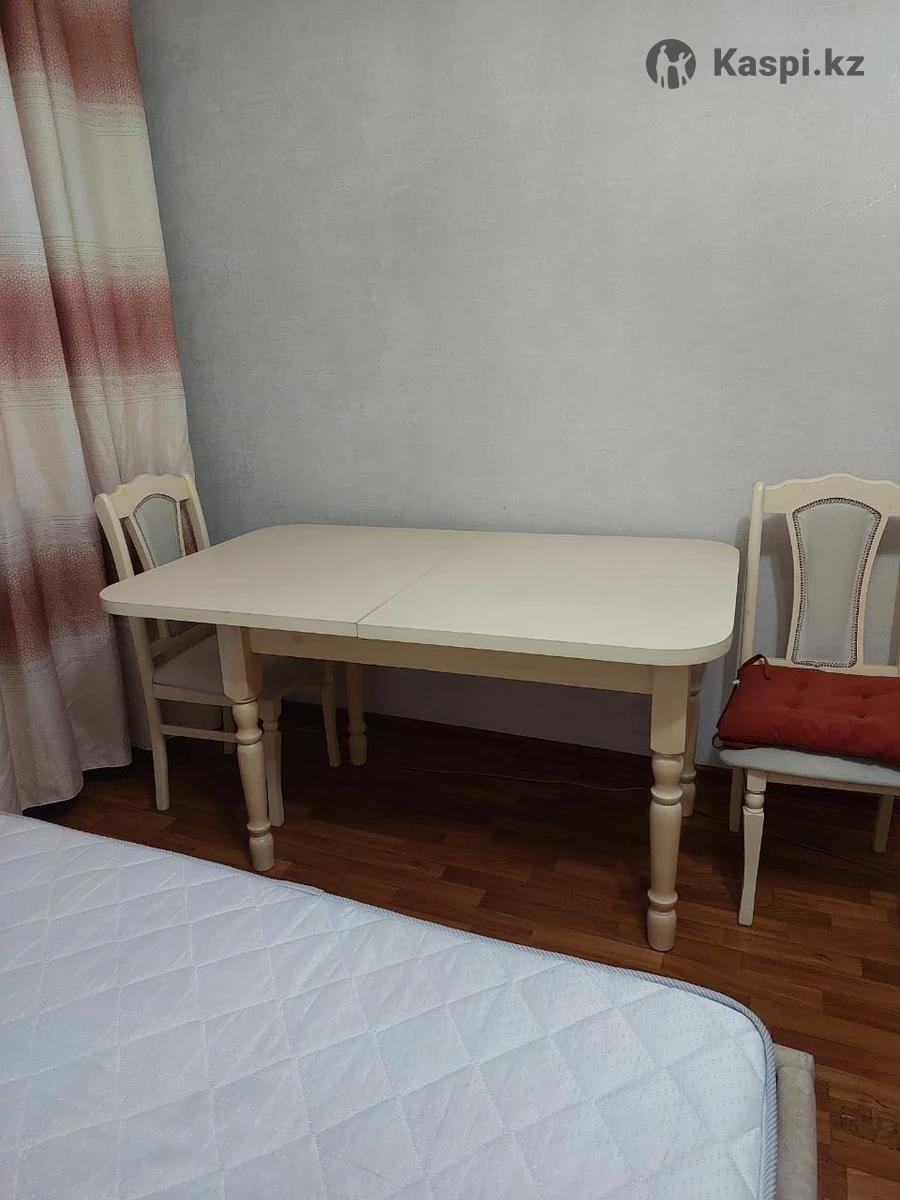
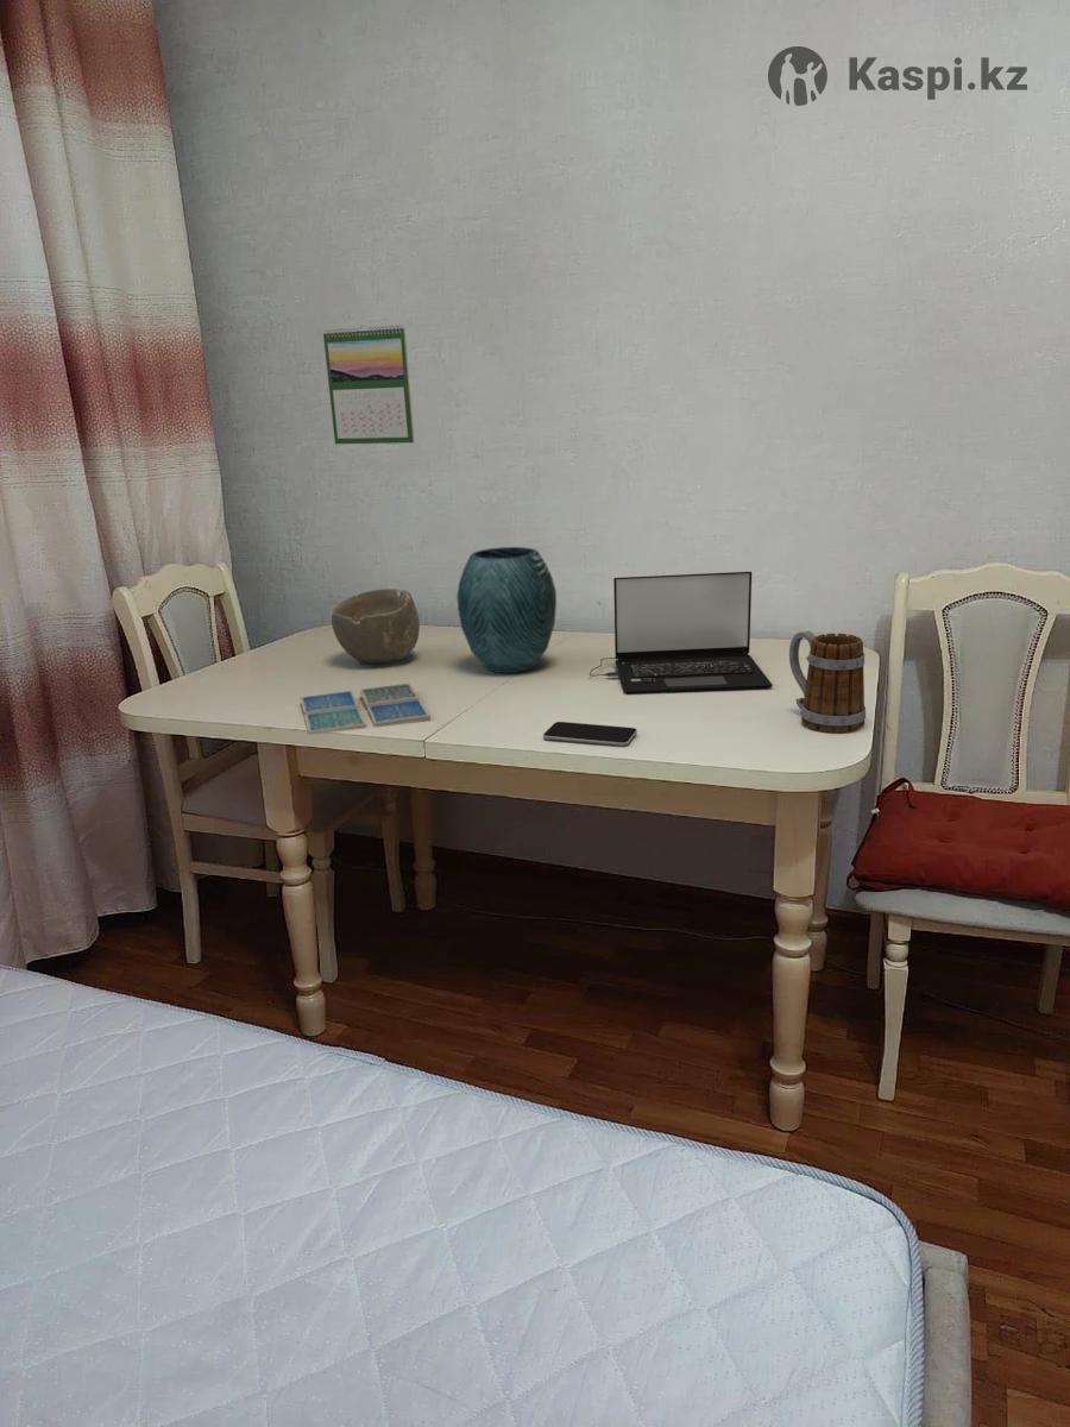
+ mug (824, 678)
+ drink coaster (359, 709)
+ bowl (376, 628)
+ smartphone (590, 734)
+ laptop (674, 631)
+ calendar (367, 385)
+ vase (506, 610)
